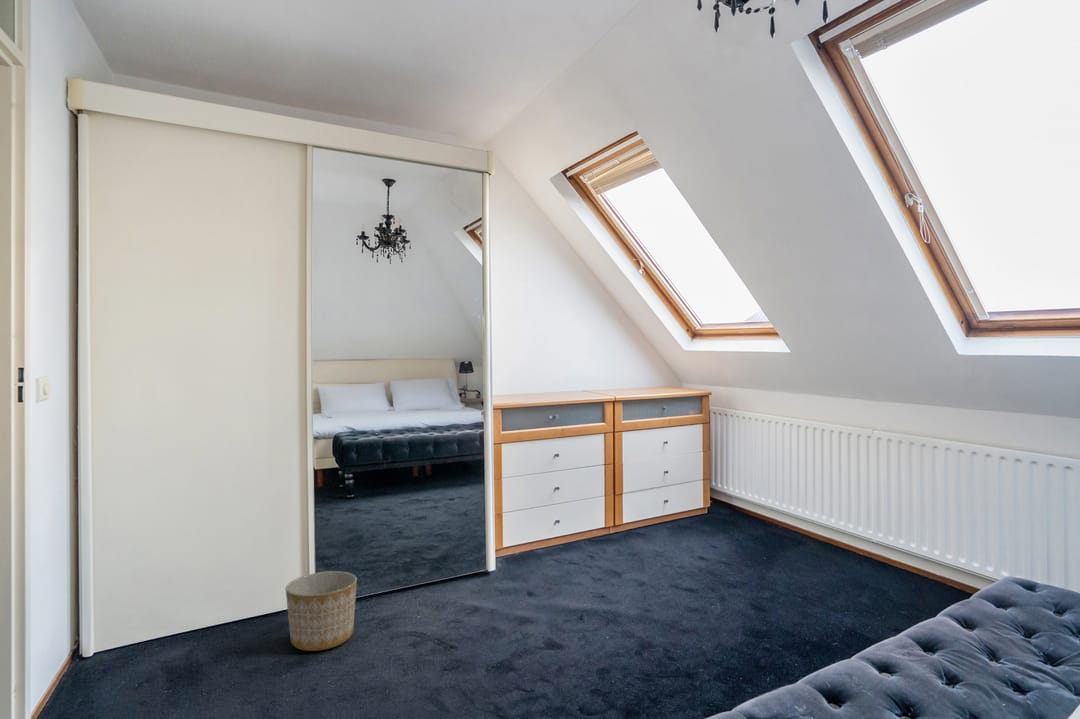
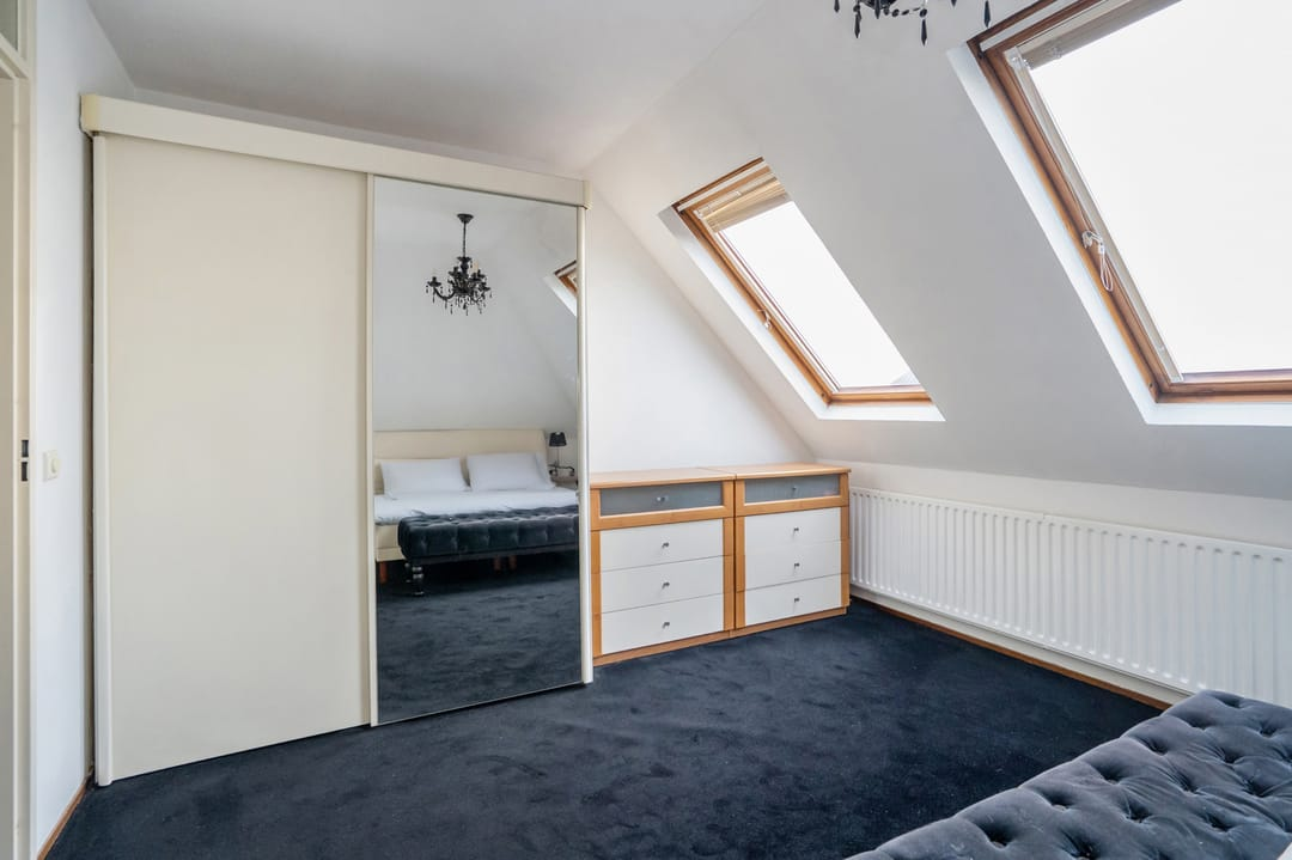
- planter (322, 610)
